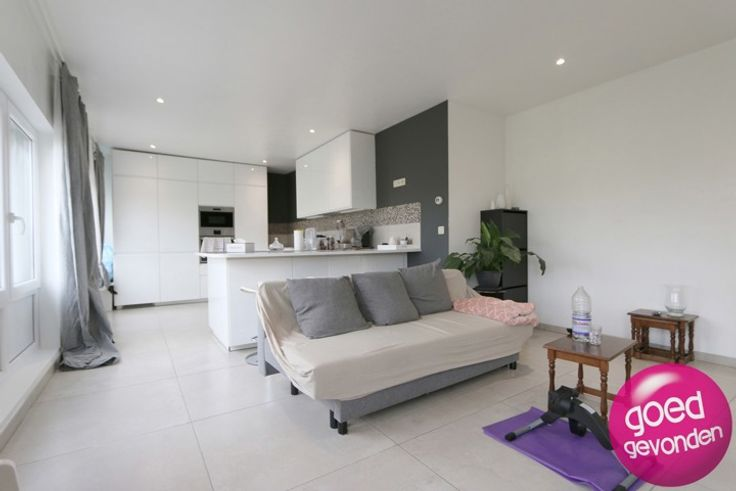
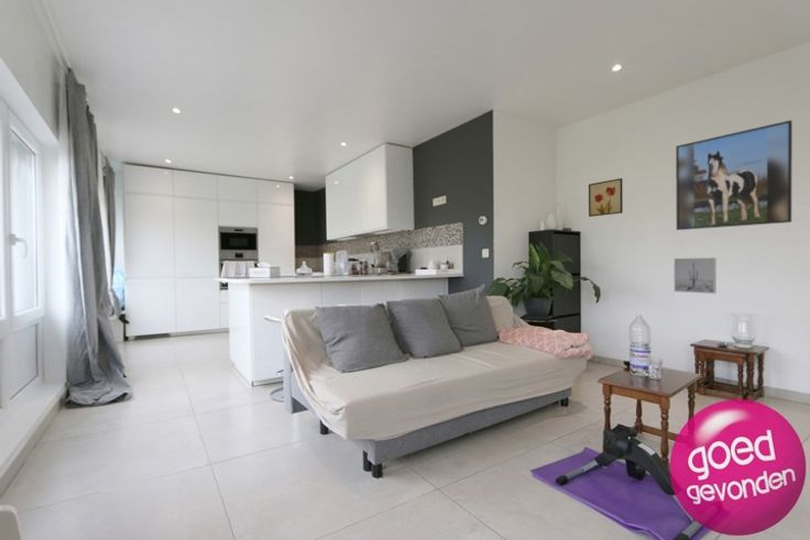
+ wall art (693, 275)
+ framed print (727, 180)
+ wall art (605, 198)
